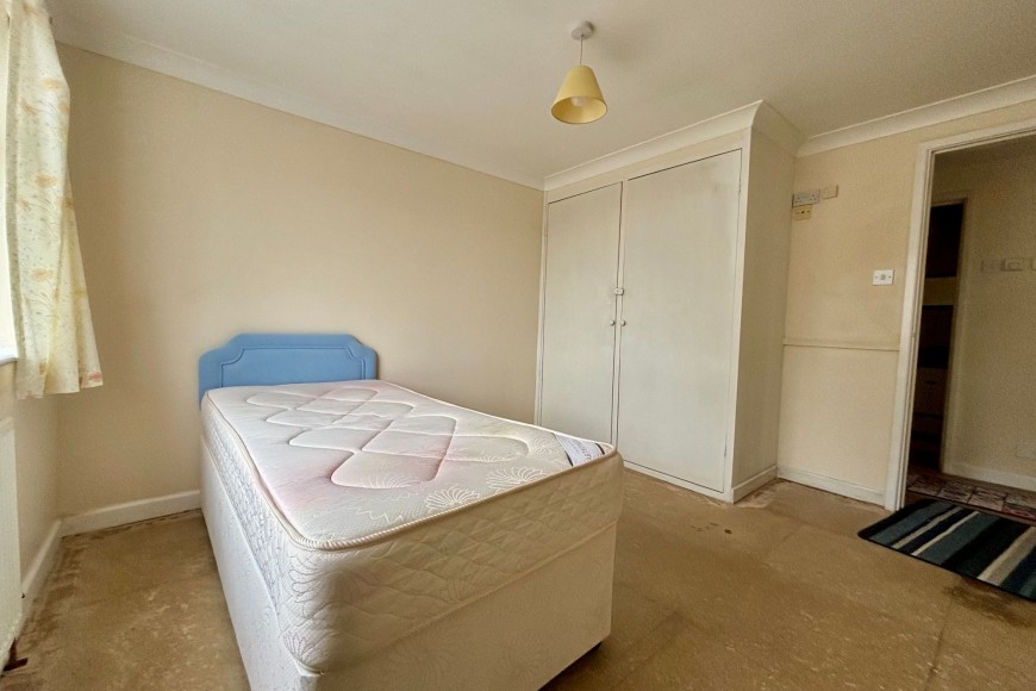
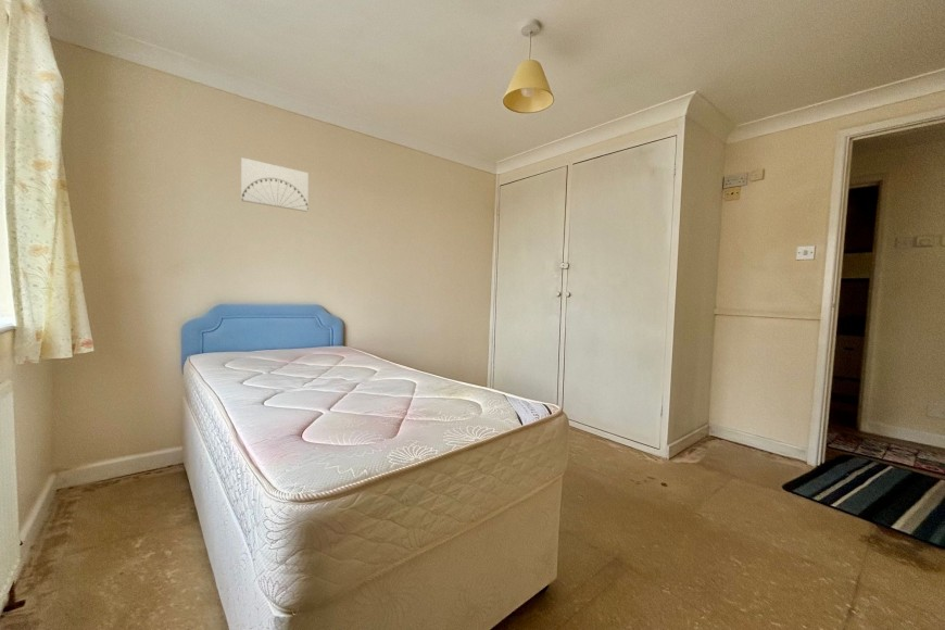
+ wall art (276, 186)
